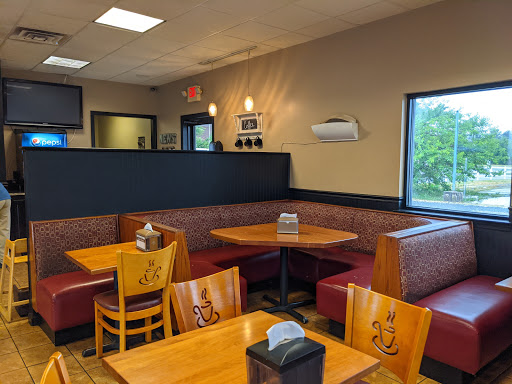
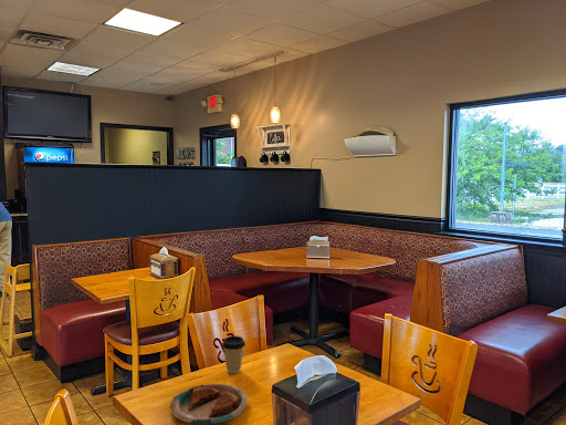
+ plate (208, 402)
+ coffee cup (233, 354)
